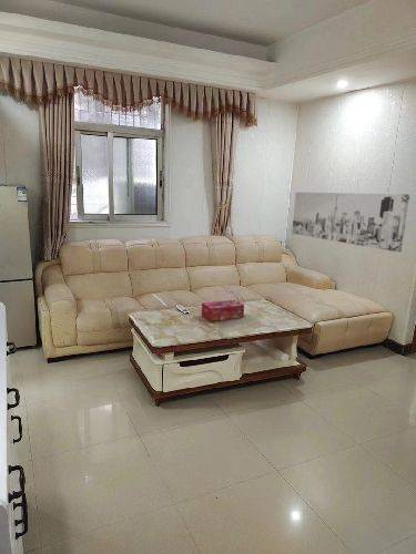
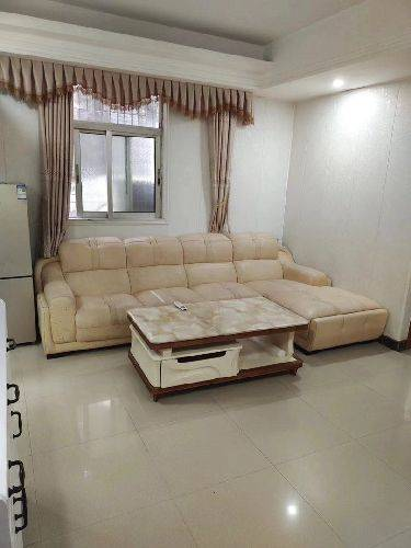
- wall art (339, 217)
- tissue box (222, 309)
